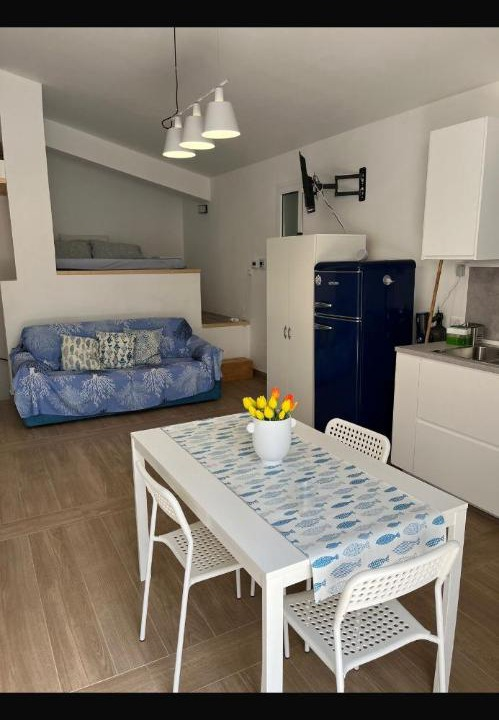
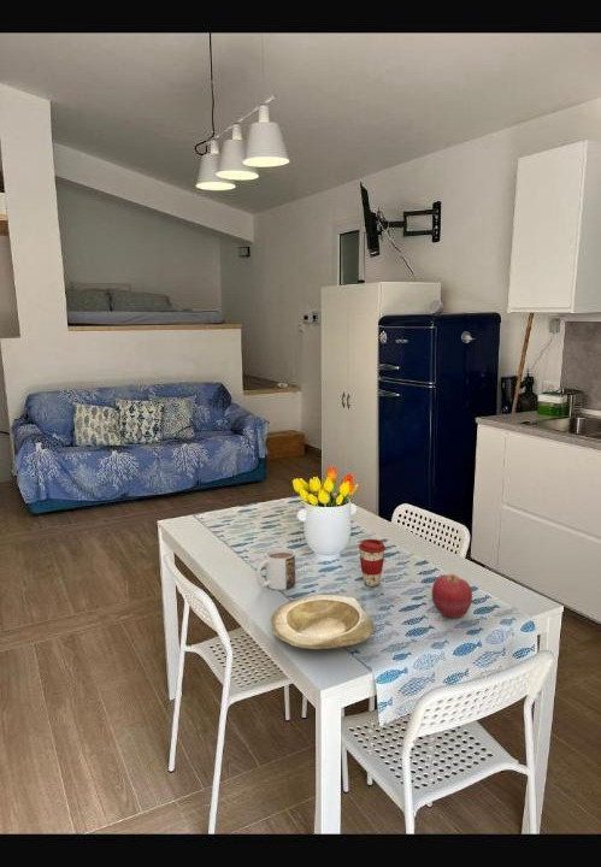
+ plate (320, 624)
+ coffee cup (371, 562)
+ mug (275, 570)
+ apple (452, 595)
